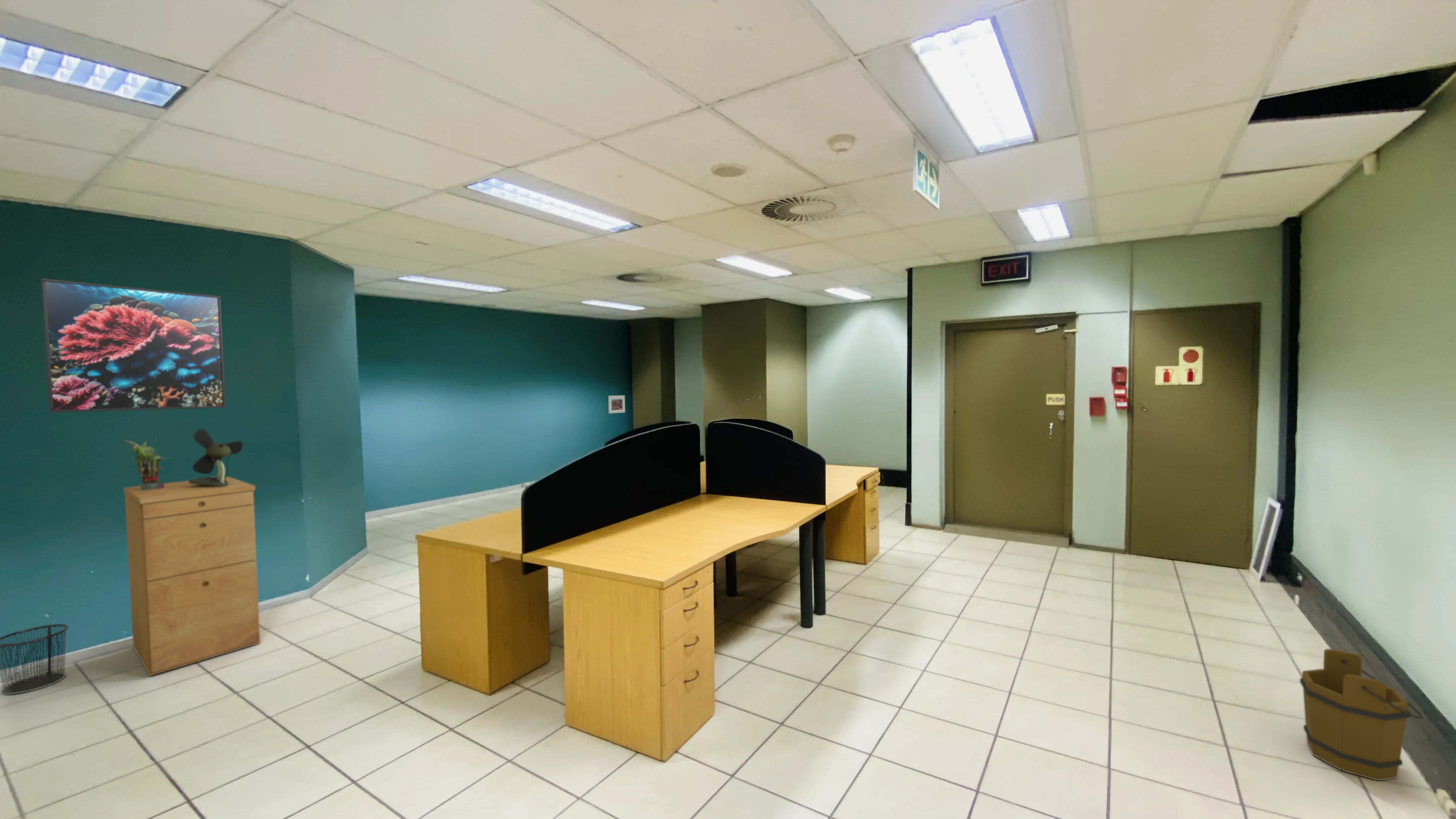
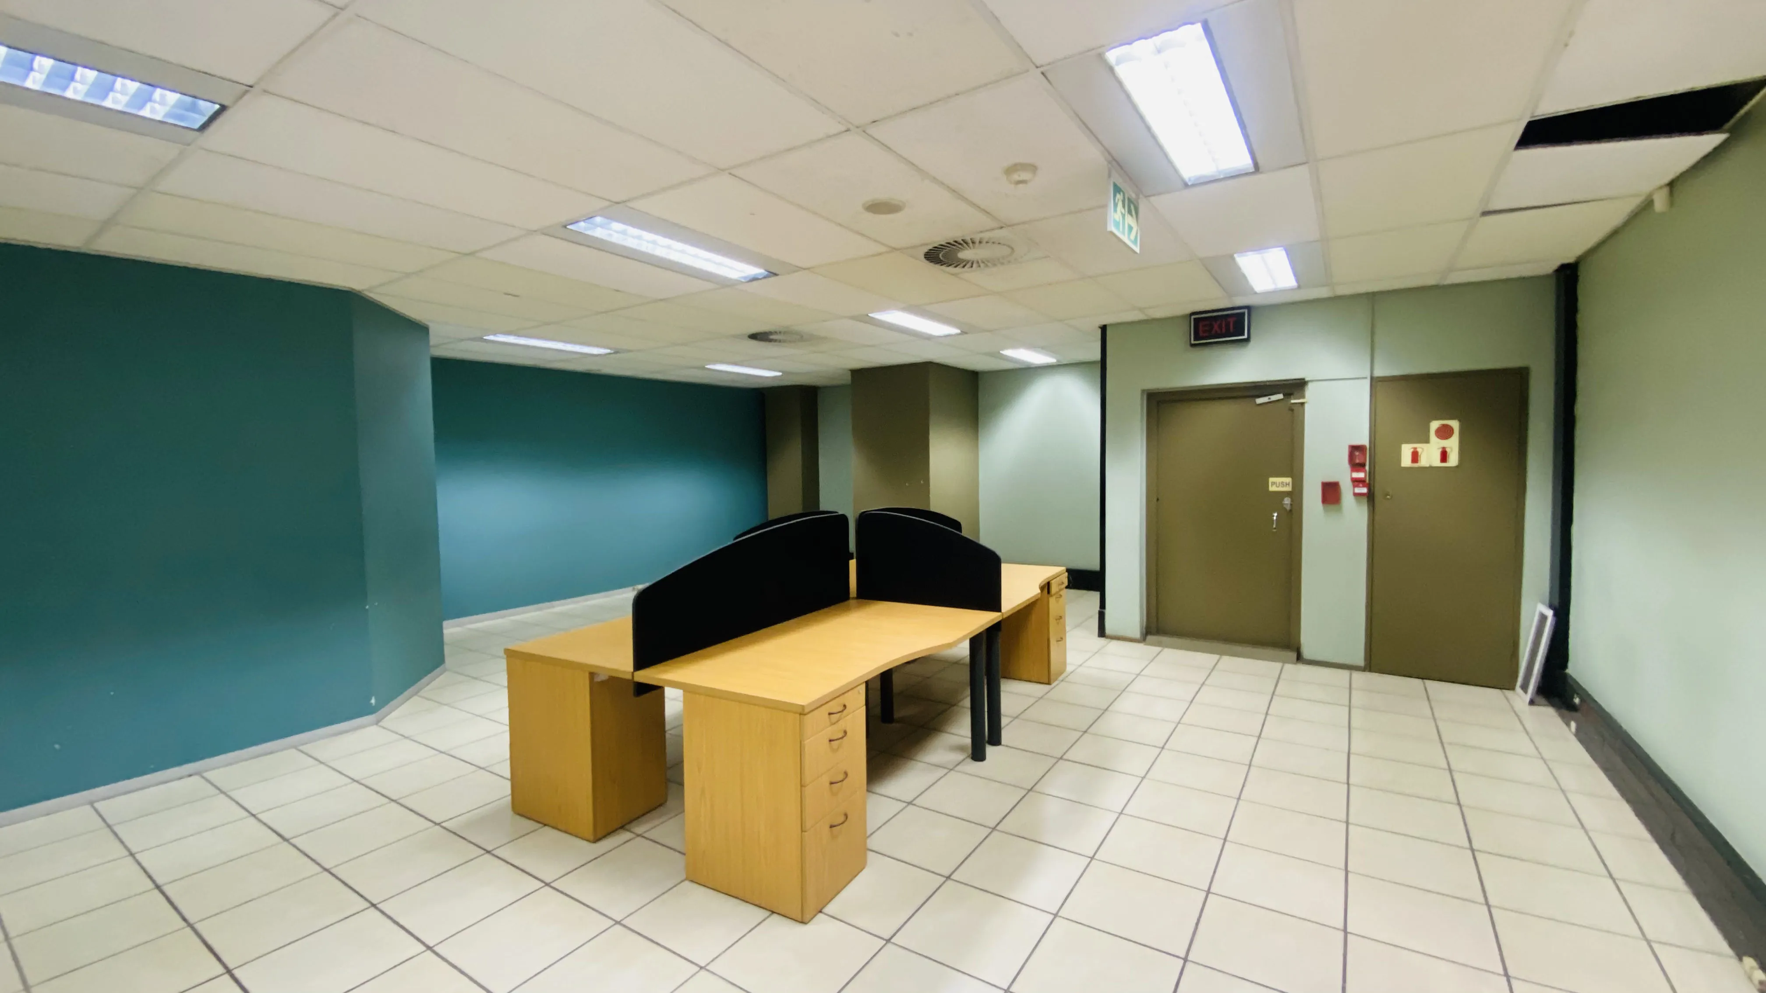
- waste bin (33, 659)
- filing cabinet (194, 566)
- desk fan (213, 456)
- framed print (617, 404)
- bucket (1359, 714)
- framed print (142, 349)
- potted plant (146, 464)
